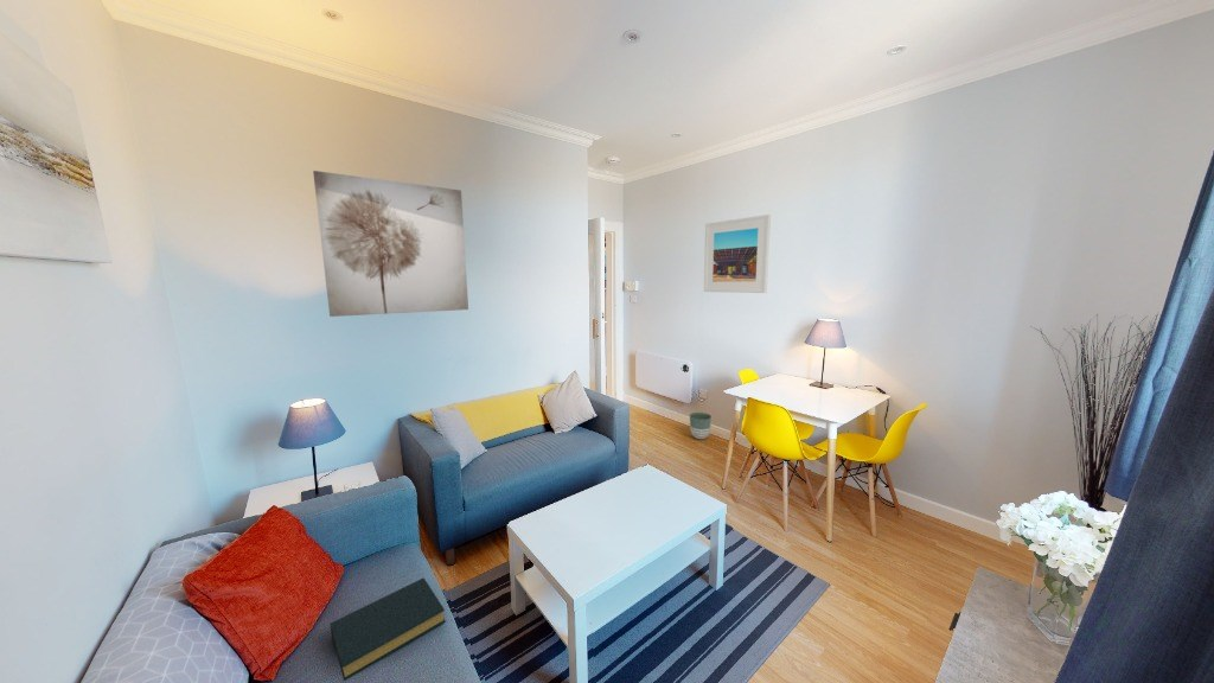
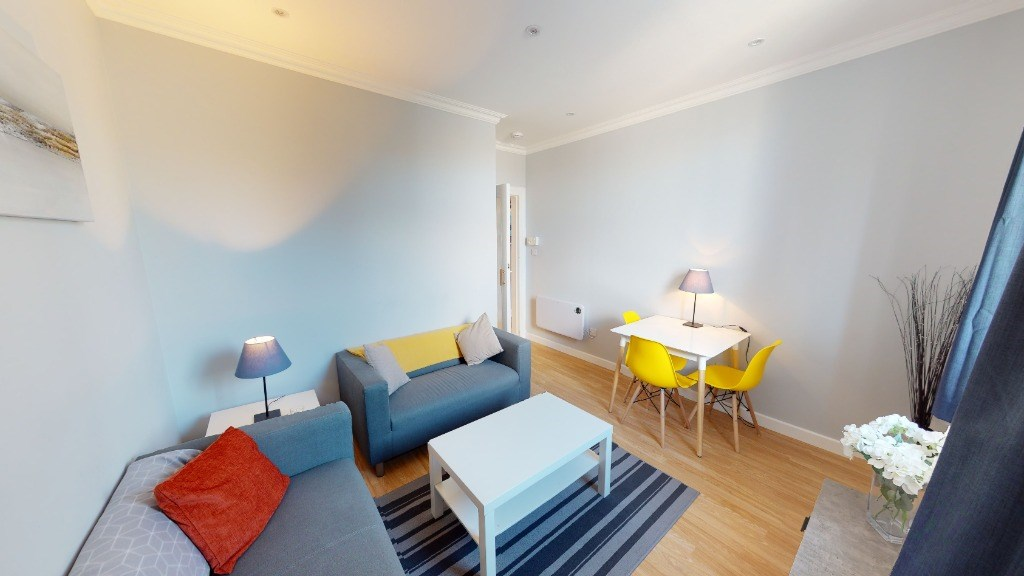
- wall art (400, 248)
- hardback book (389, 621)
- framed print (734, 256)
- planter (699, 427)
